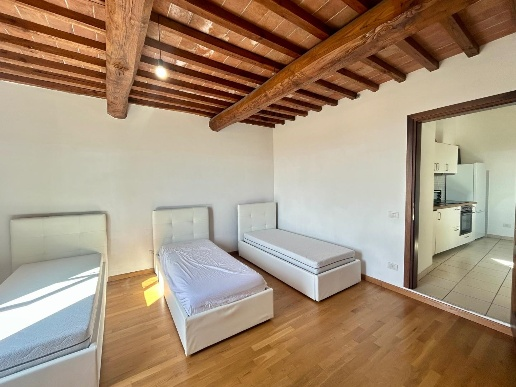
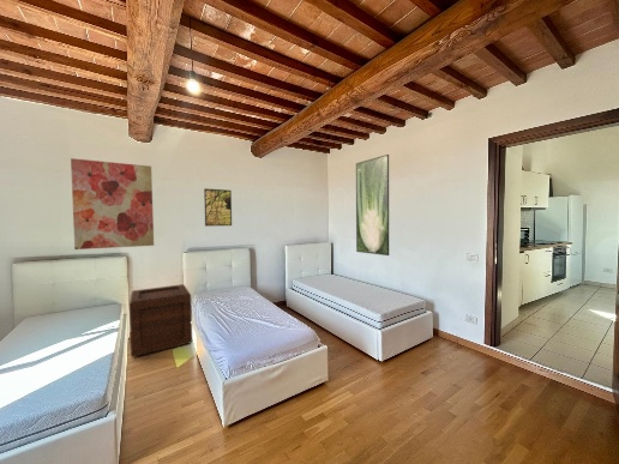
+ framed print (218, 207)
+ wall art (115, 205)
+ wooden crate (161, 315)
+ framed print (371, 206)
